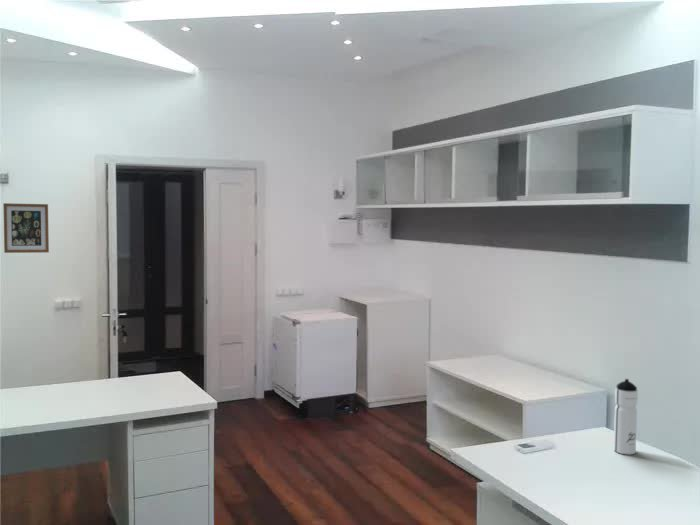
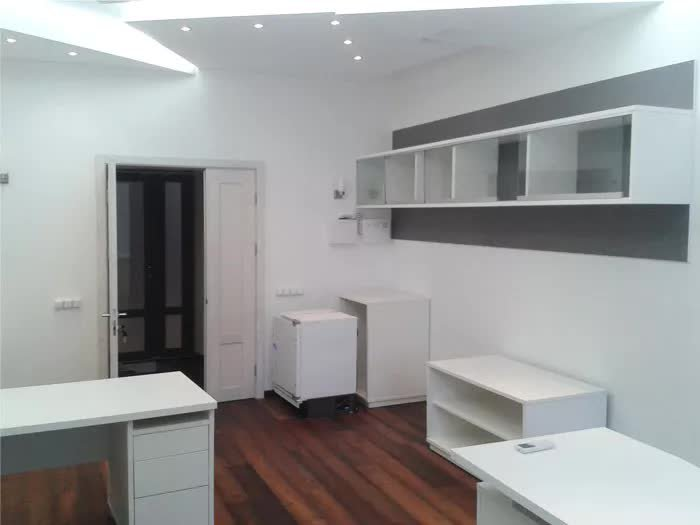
- water bottle (625, 415)
- wall art (26, 228)
